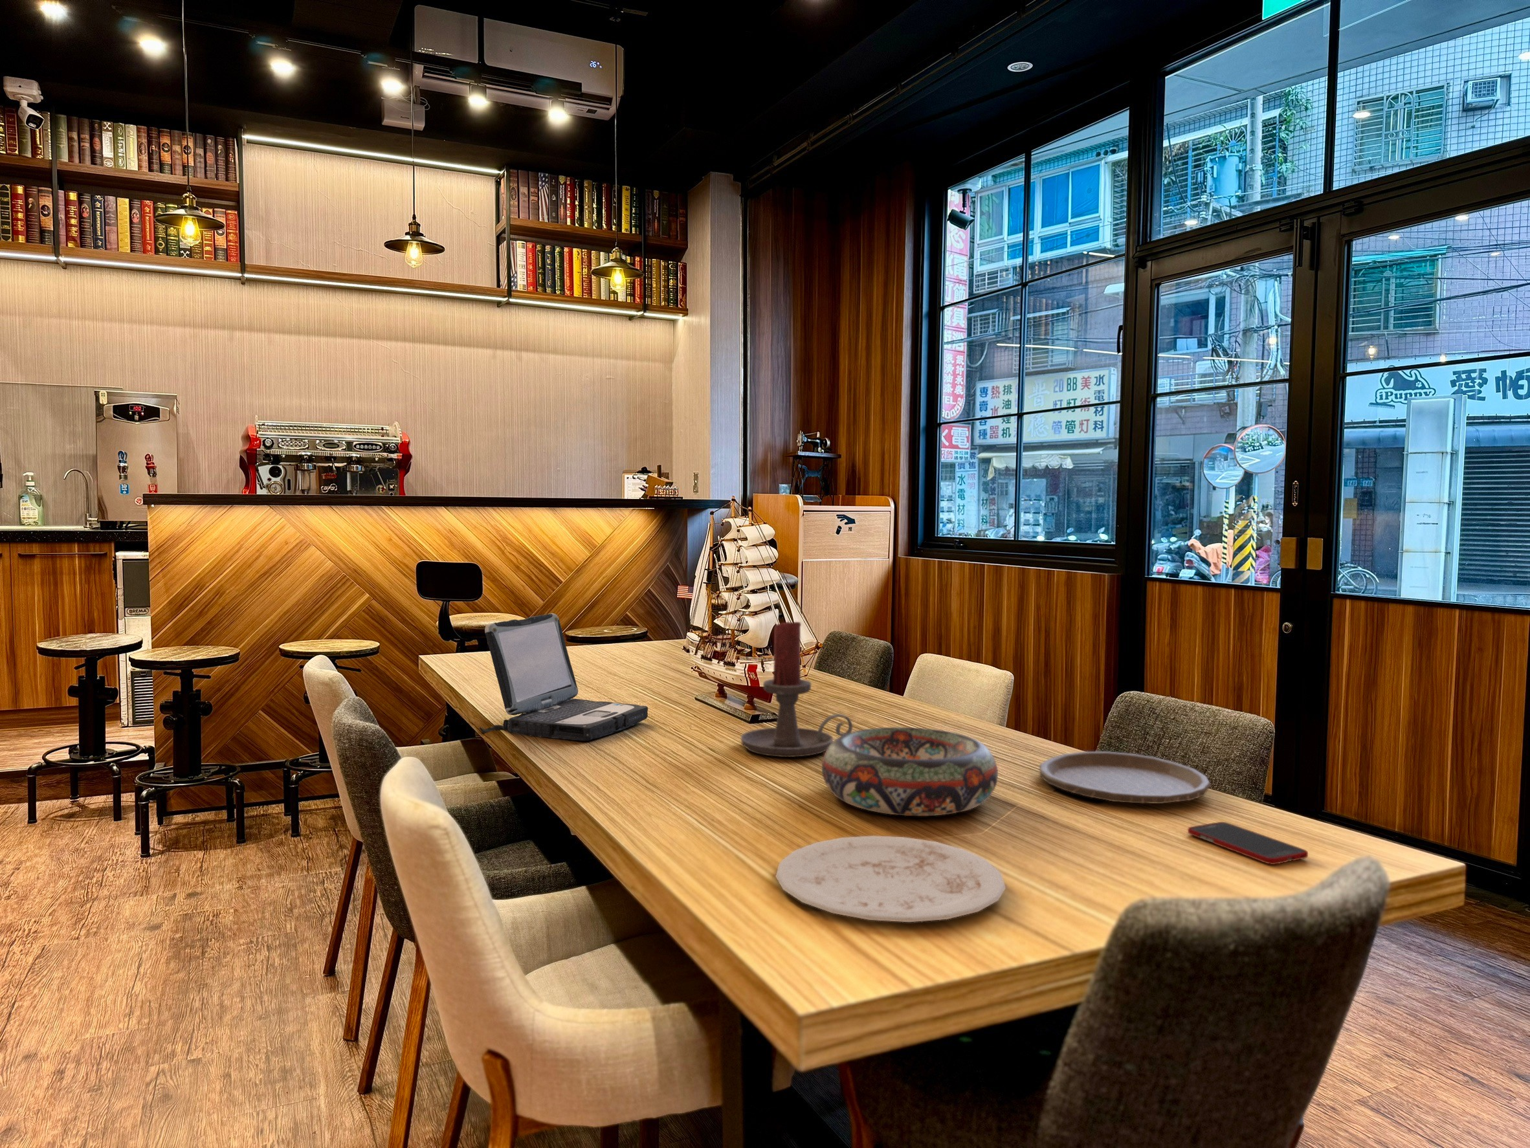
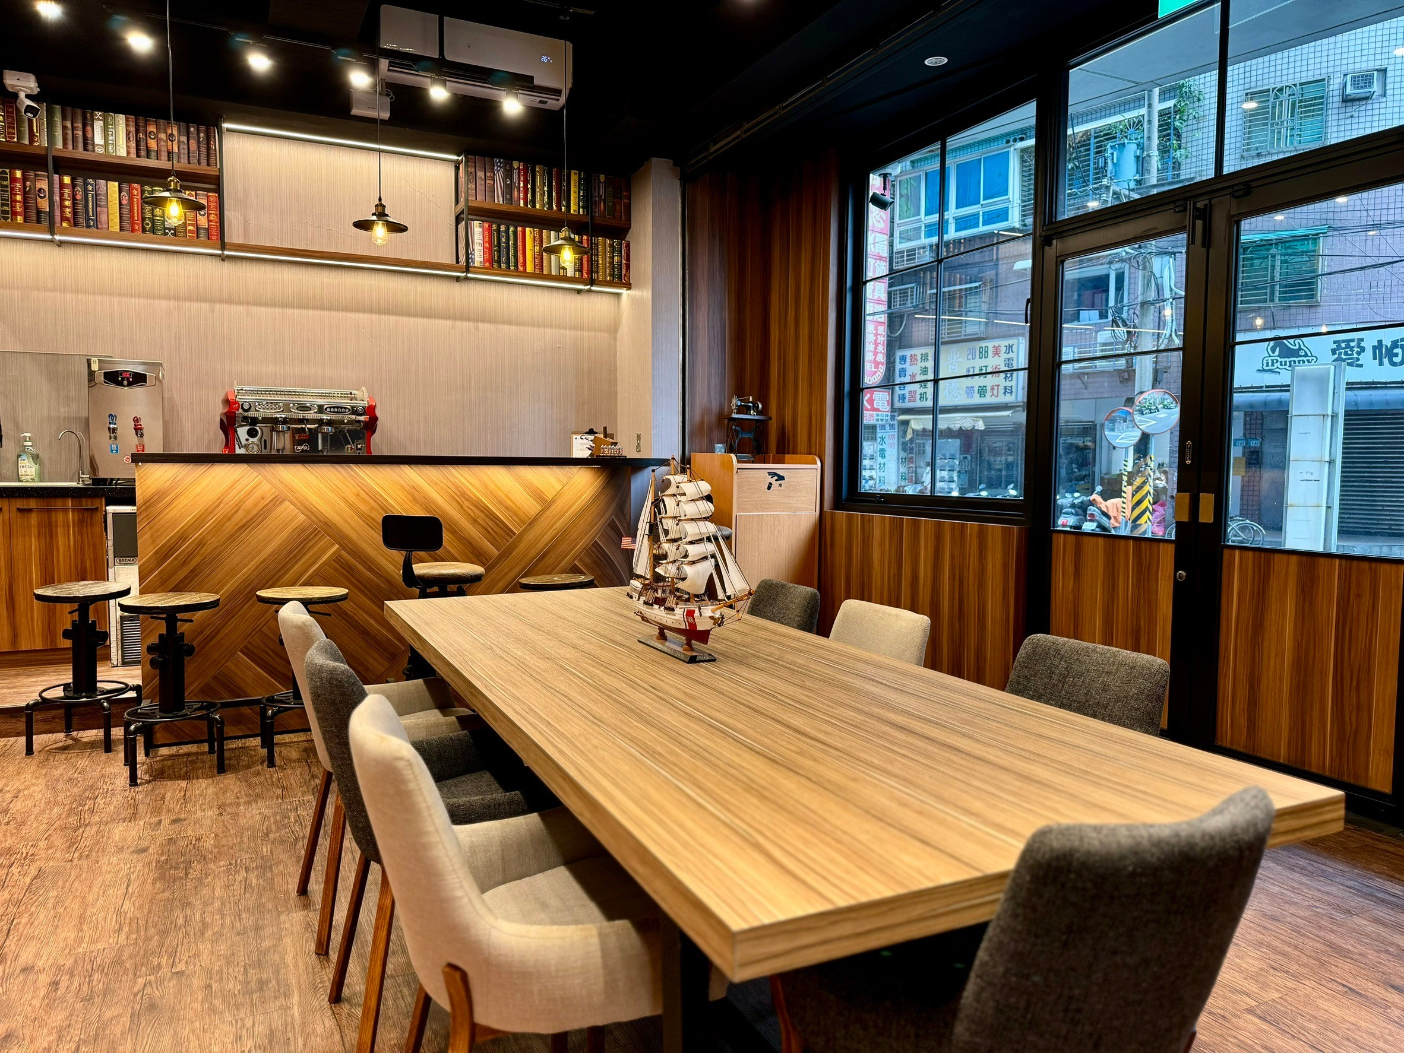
- cell phone (1245, 842)
- decorative bowl (909, 771)
- laptop (564, 673)
- candle holder (799, 684)
- plate (889, 878)
- plate (1121, 778)
